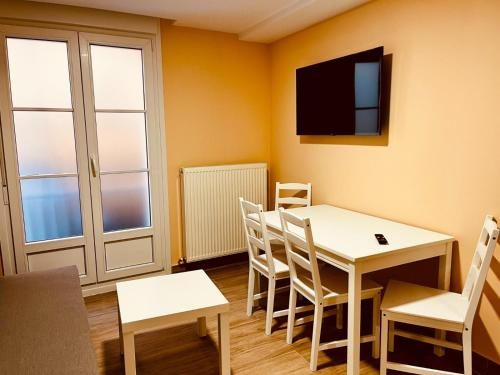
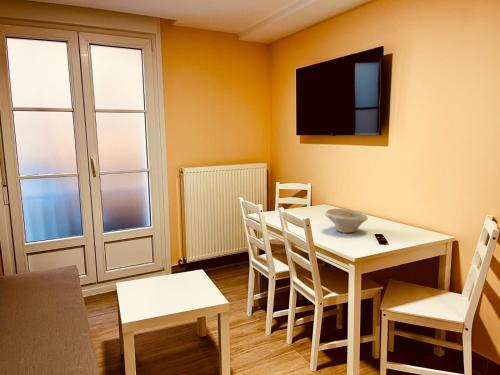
+ bowl (346, 221)
